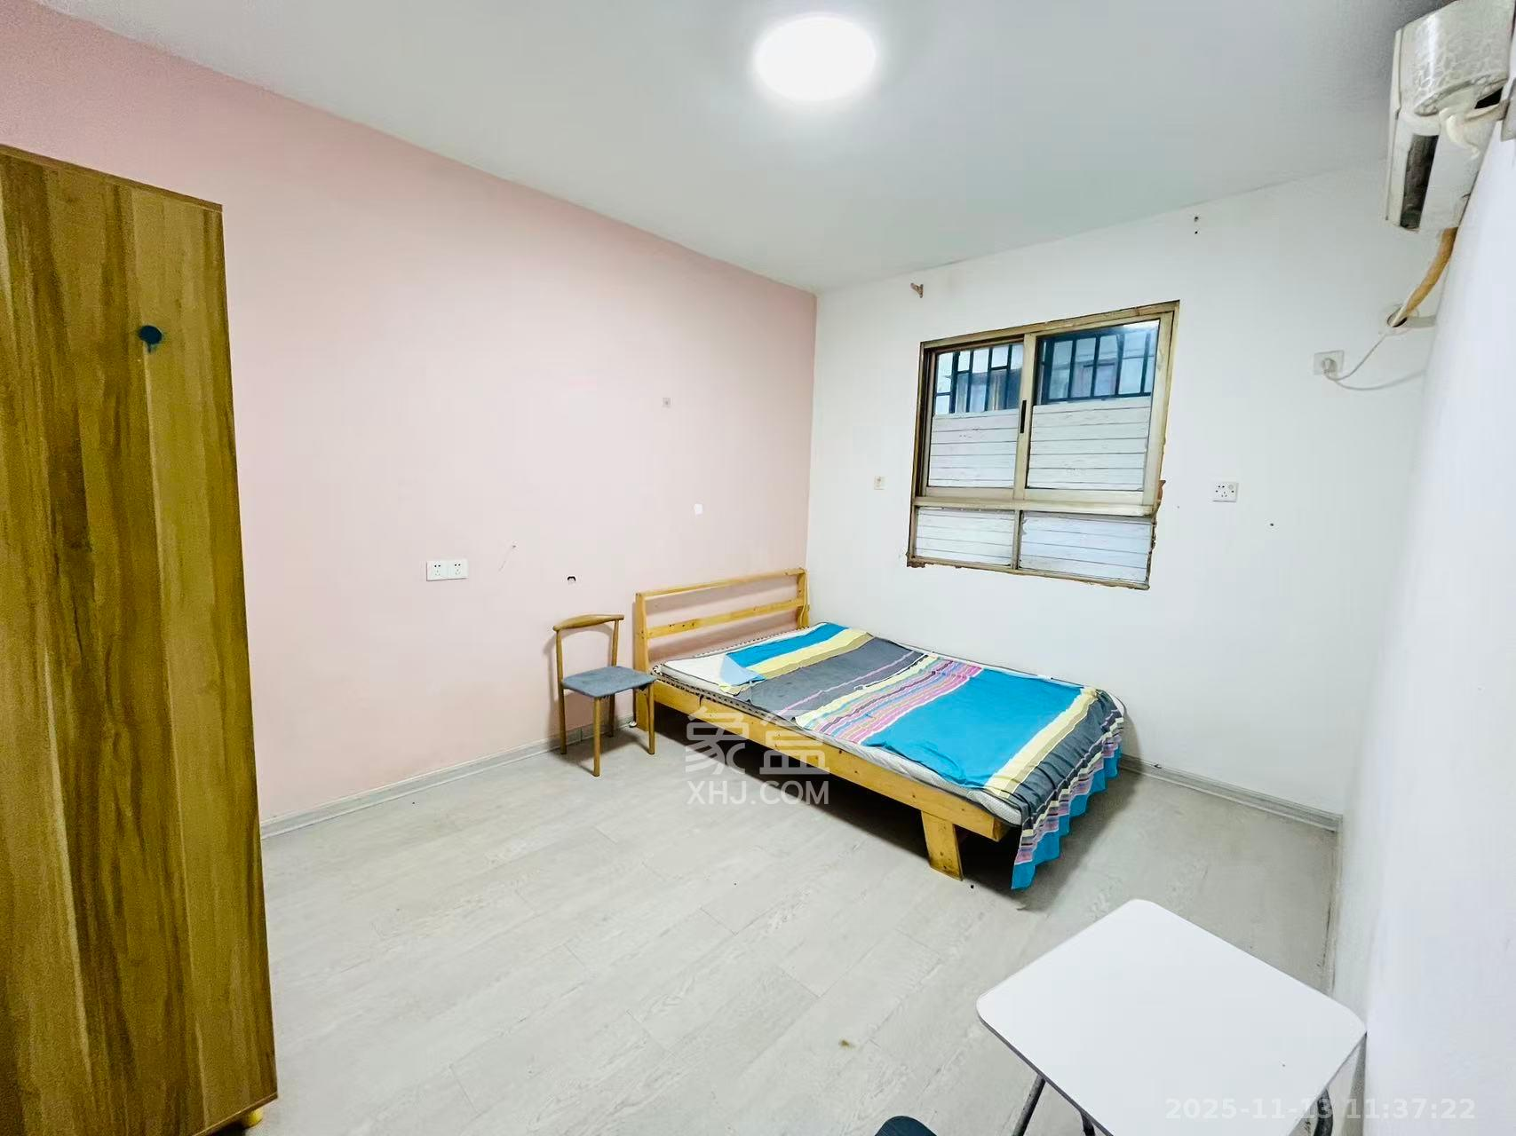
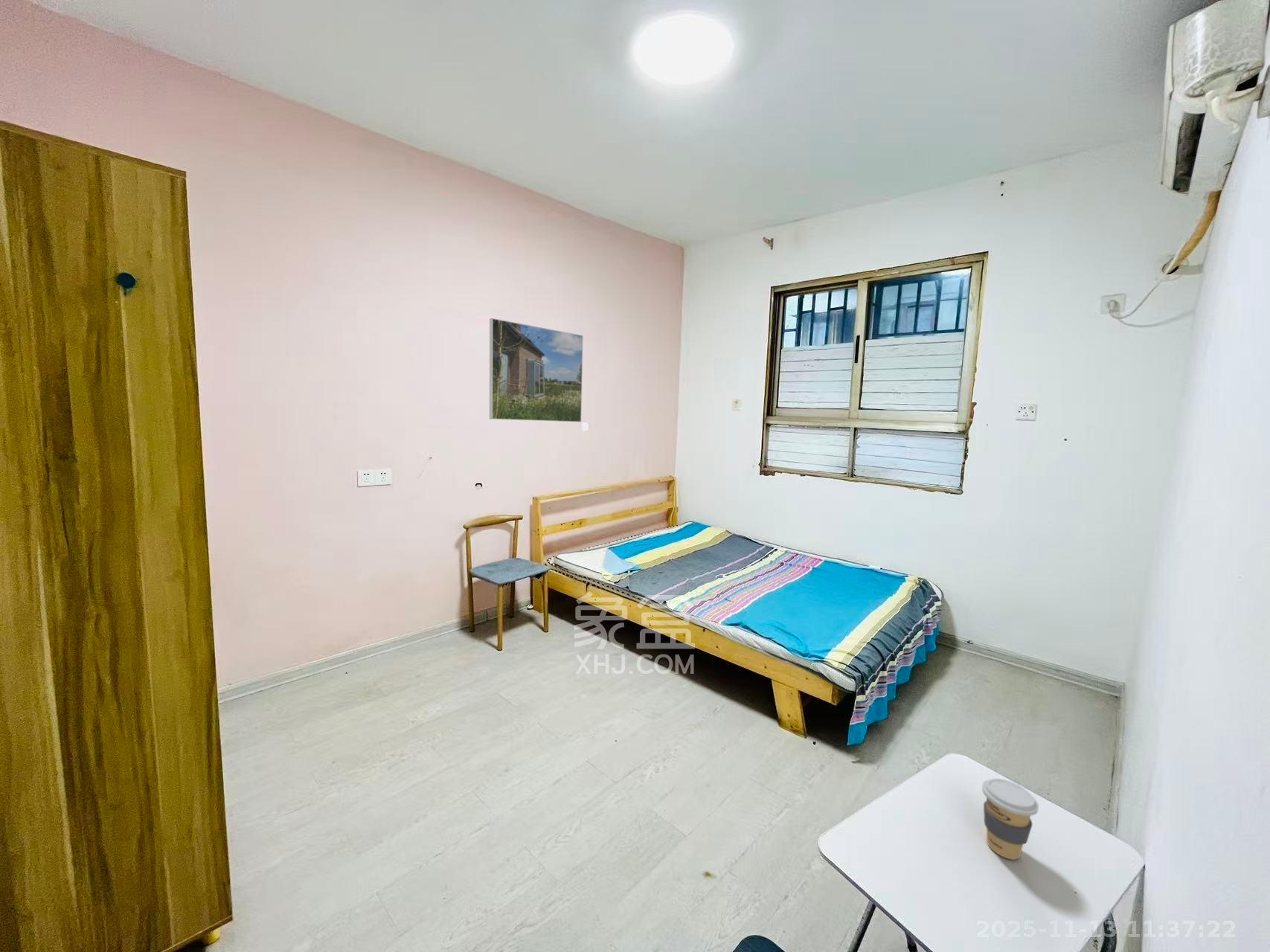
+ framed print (539, 374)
+ coffee cup (1007, 820)
